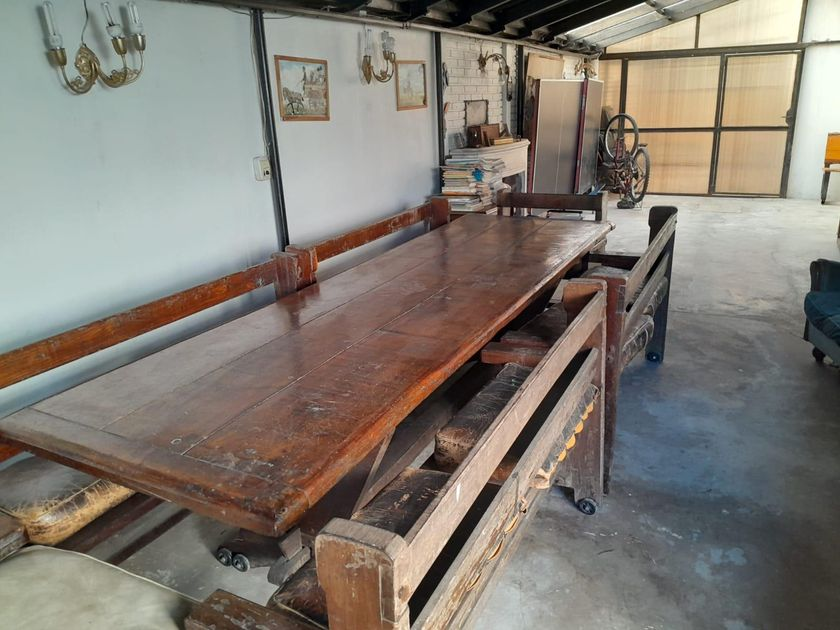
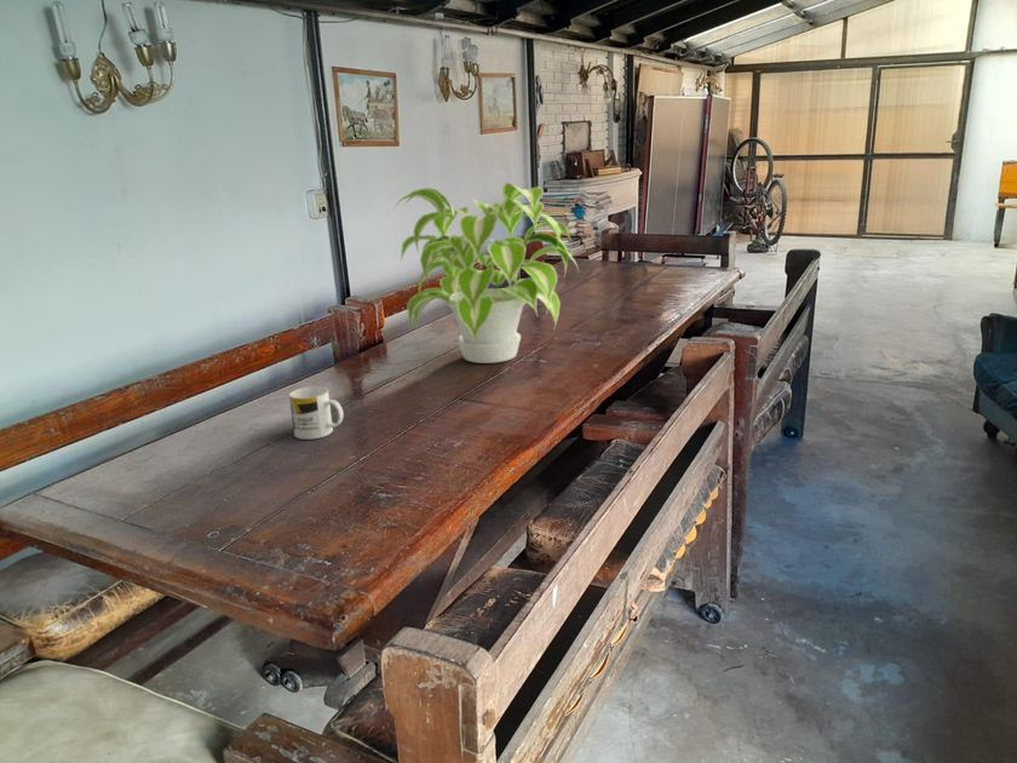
+ mug (317, 413)
+ plant (485, 271)
